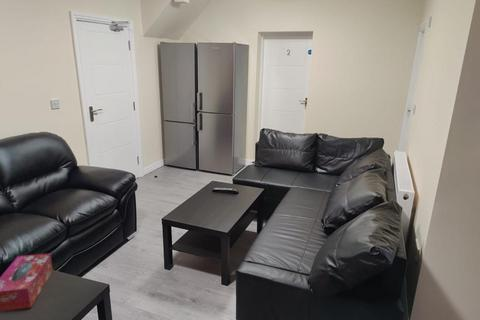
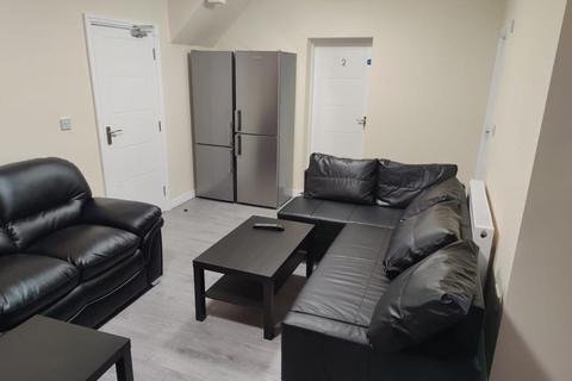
- tissue box (23, 280)
